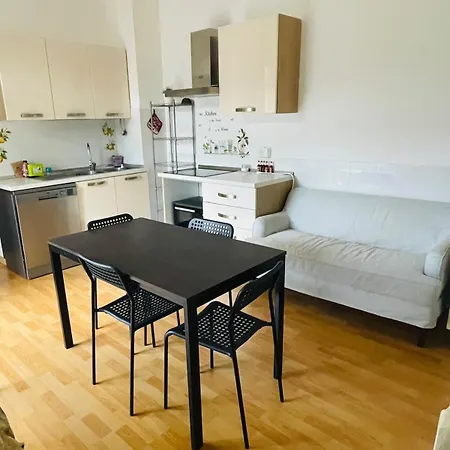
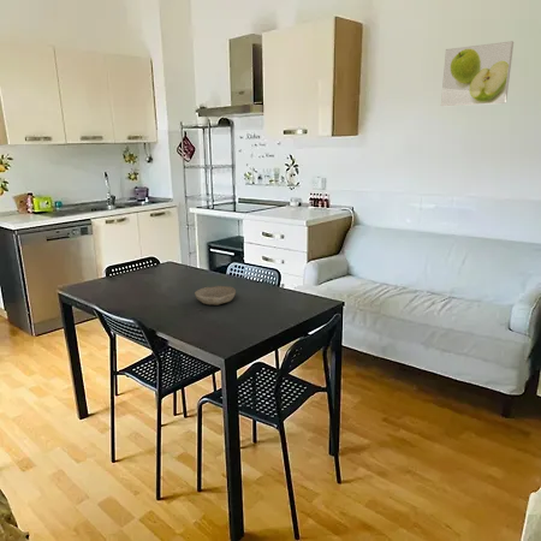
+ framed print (475, 75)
+ bowl (215, 296)
